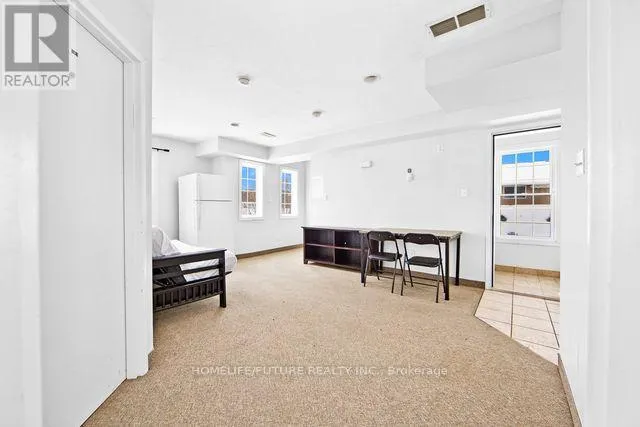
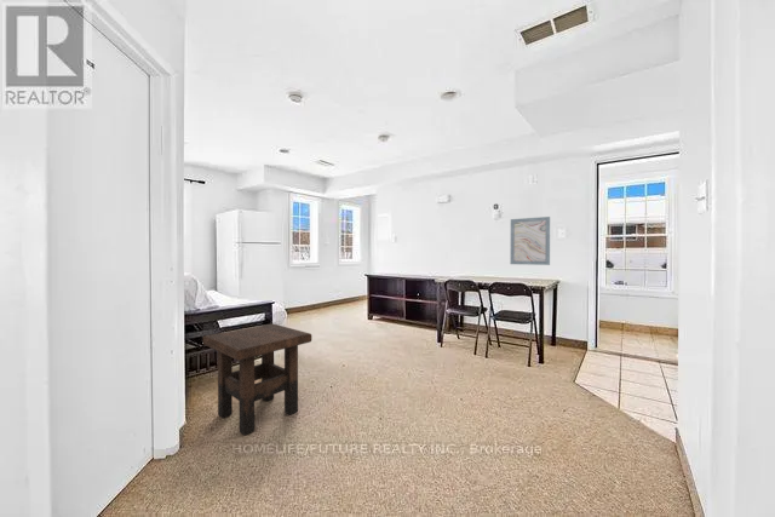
+ side table (258, 373)
+ wall art (529, 241)
